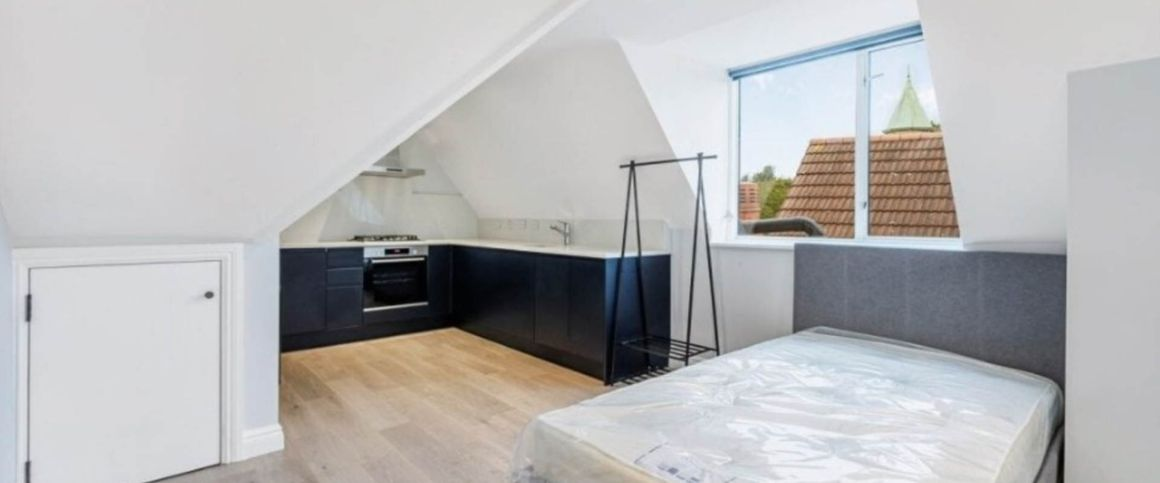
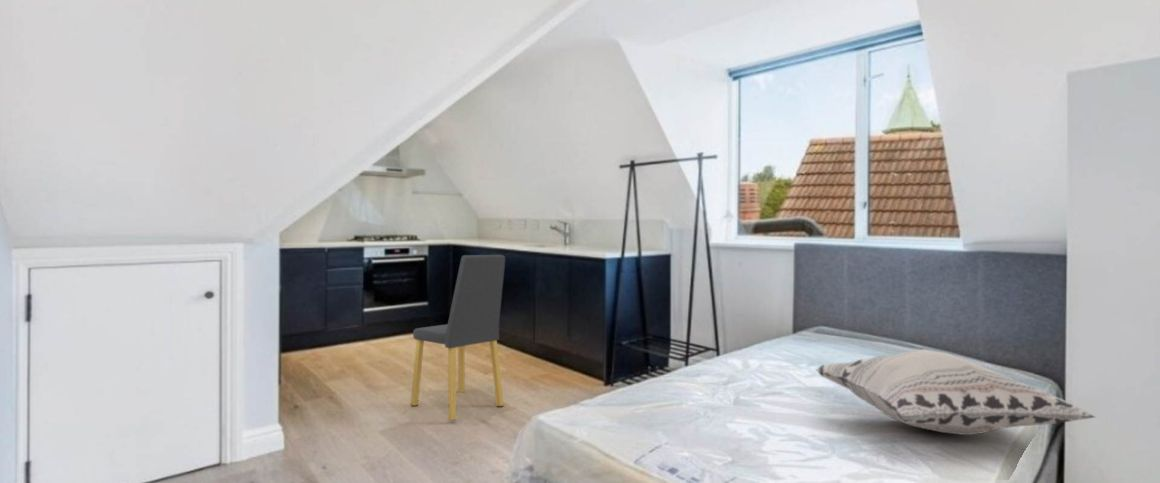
+ dining chair (458, 330)
+ decorative pillow (933, 389)
